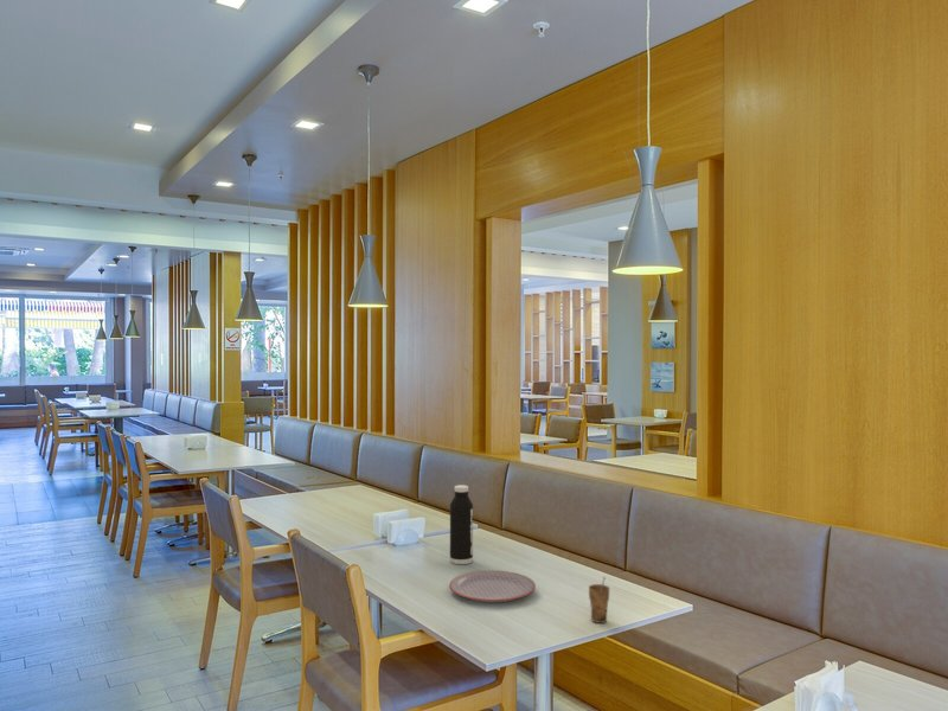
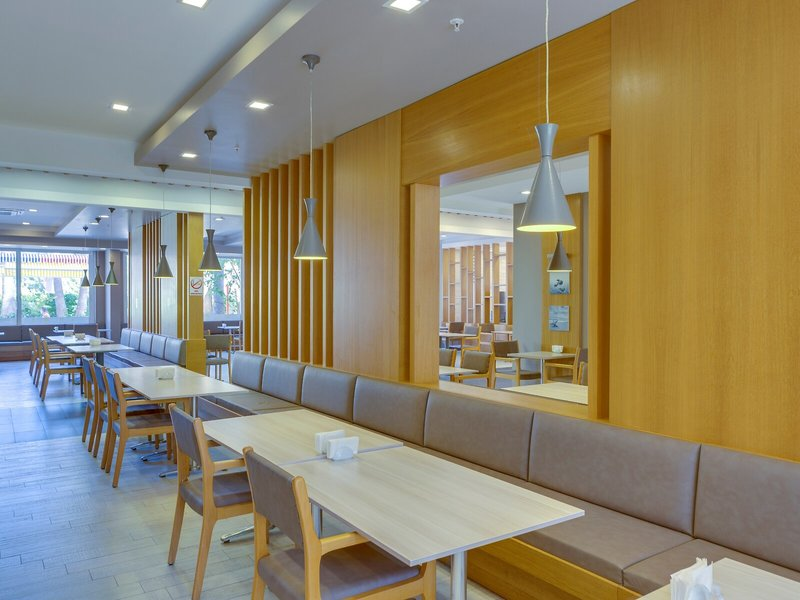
- water bottle (461, 523)
- cup (598, 600)
- plate (492, 587)
